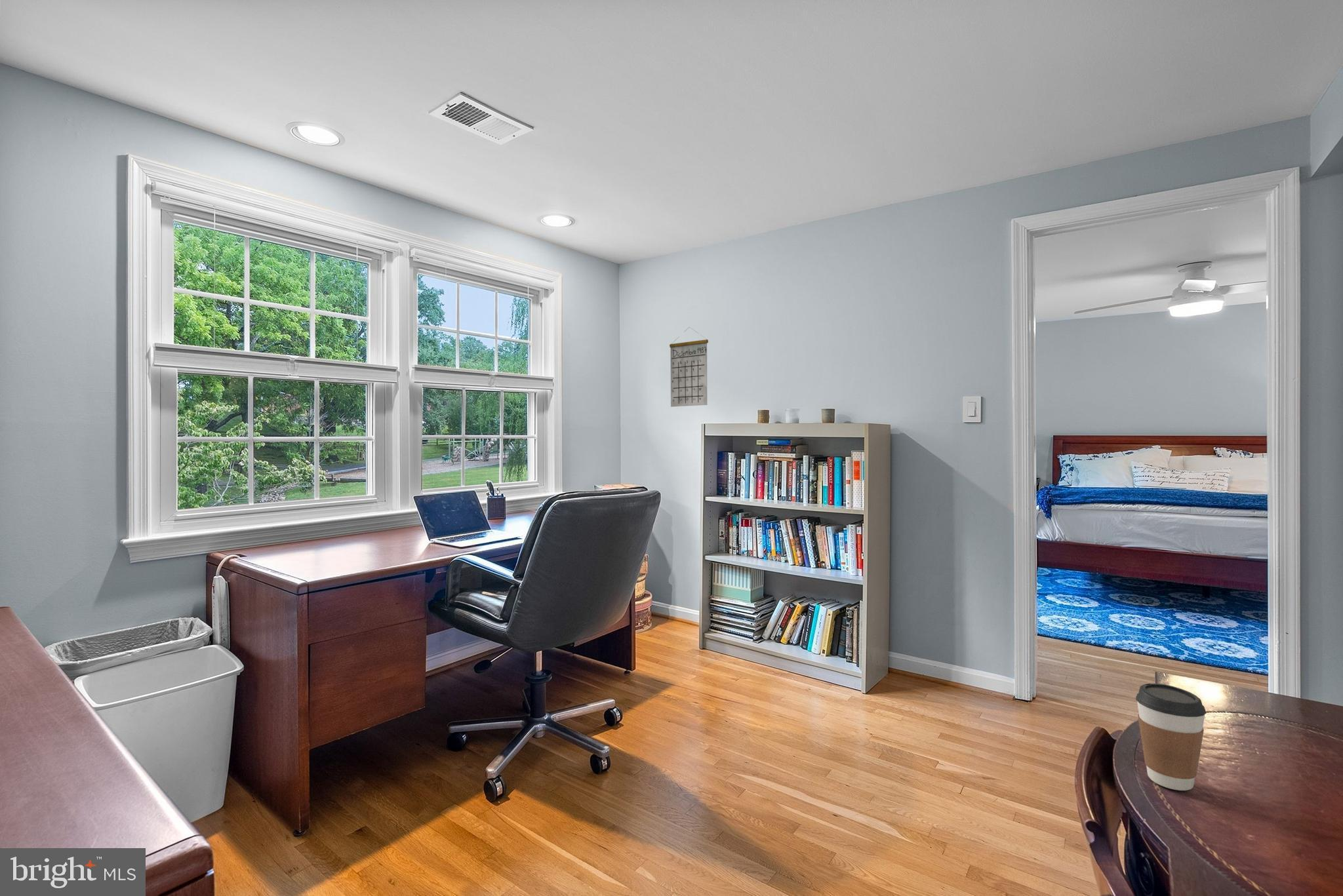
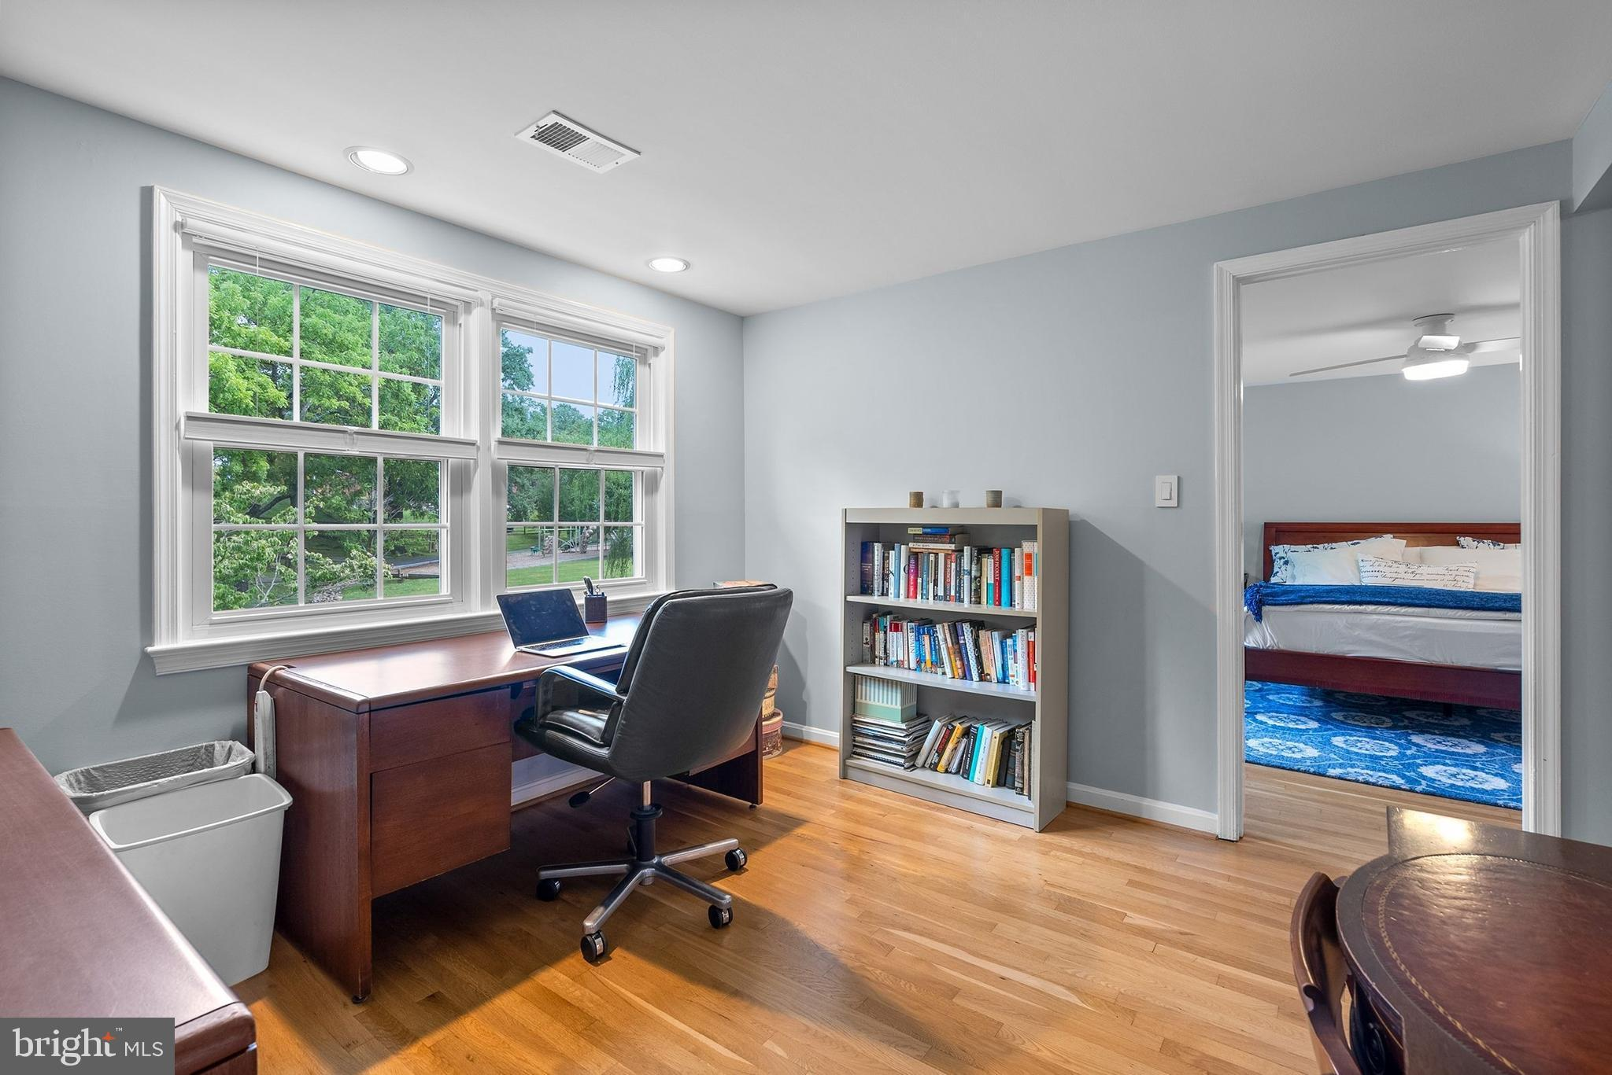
- calendar (689, 366)
- coffee cup (1170, 737)
